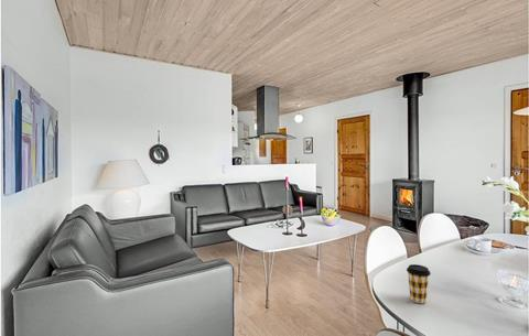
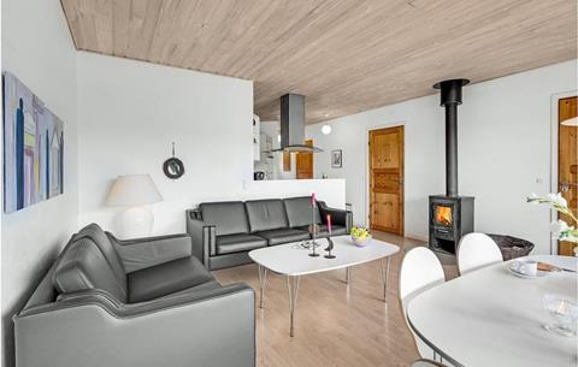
- coffee cup (418, 283)
